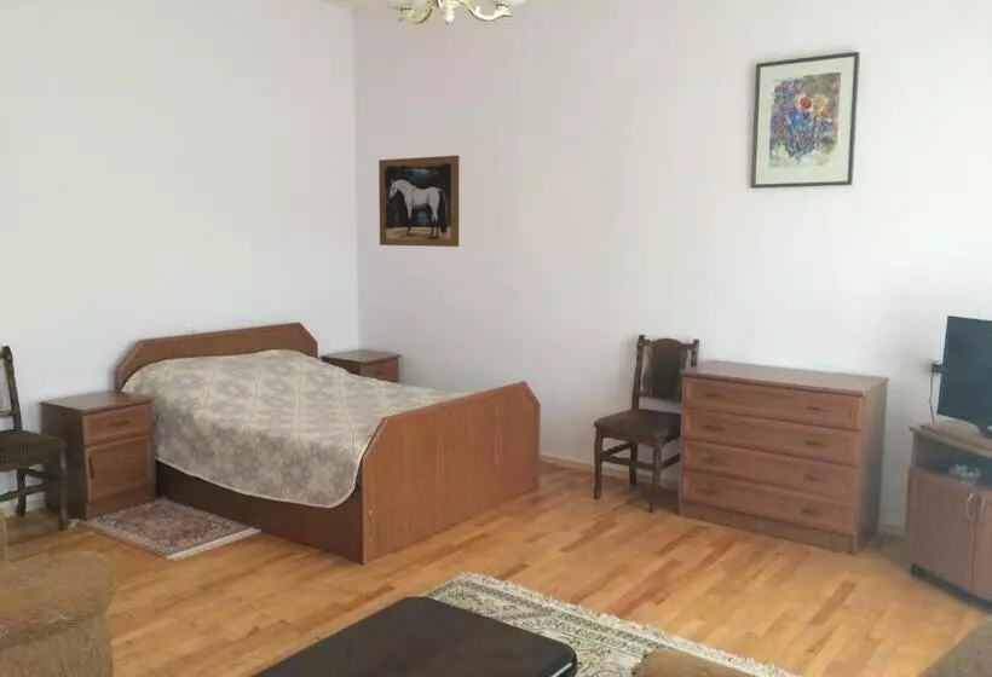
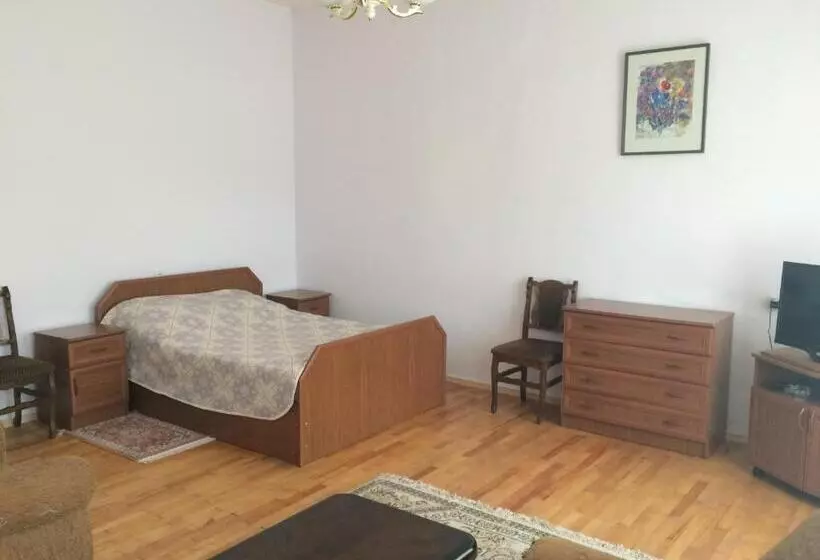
- wall art (417, 202)
